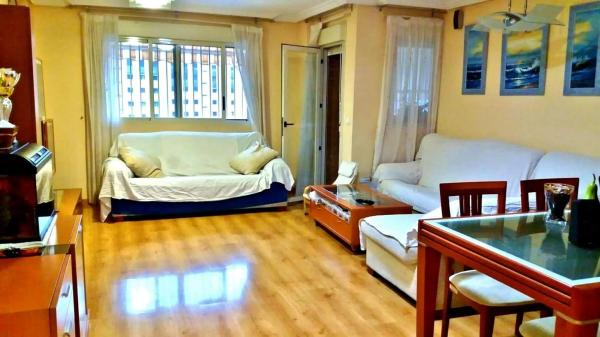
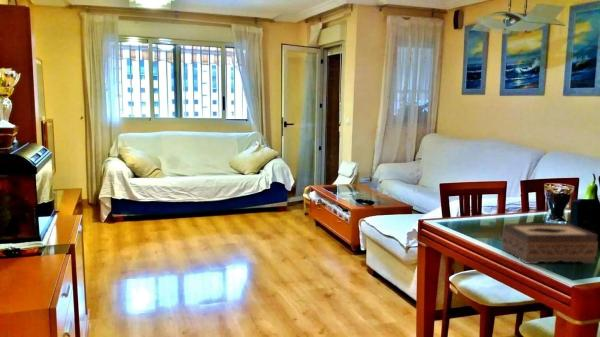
+ tissue box (547, 242)
